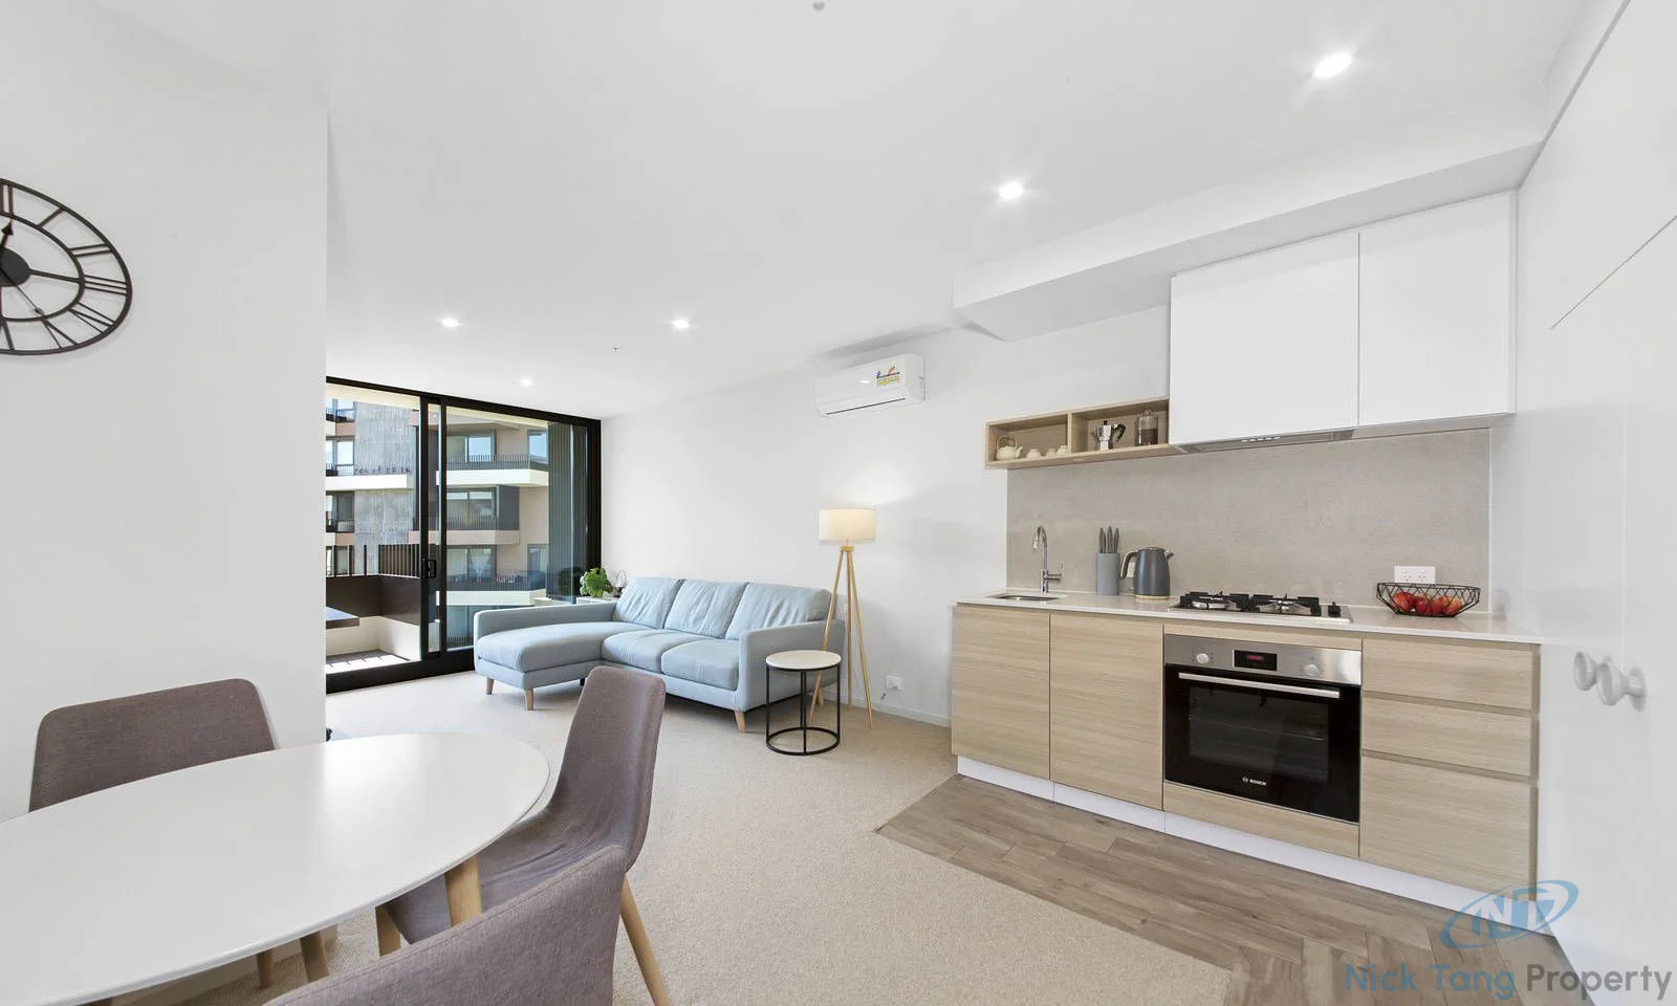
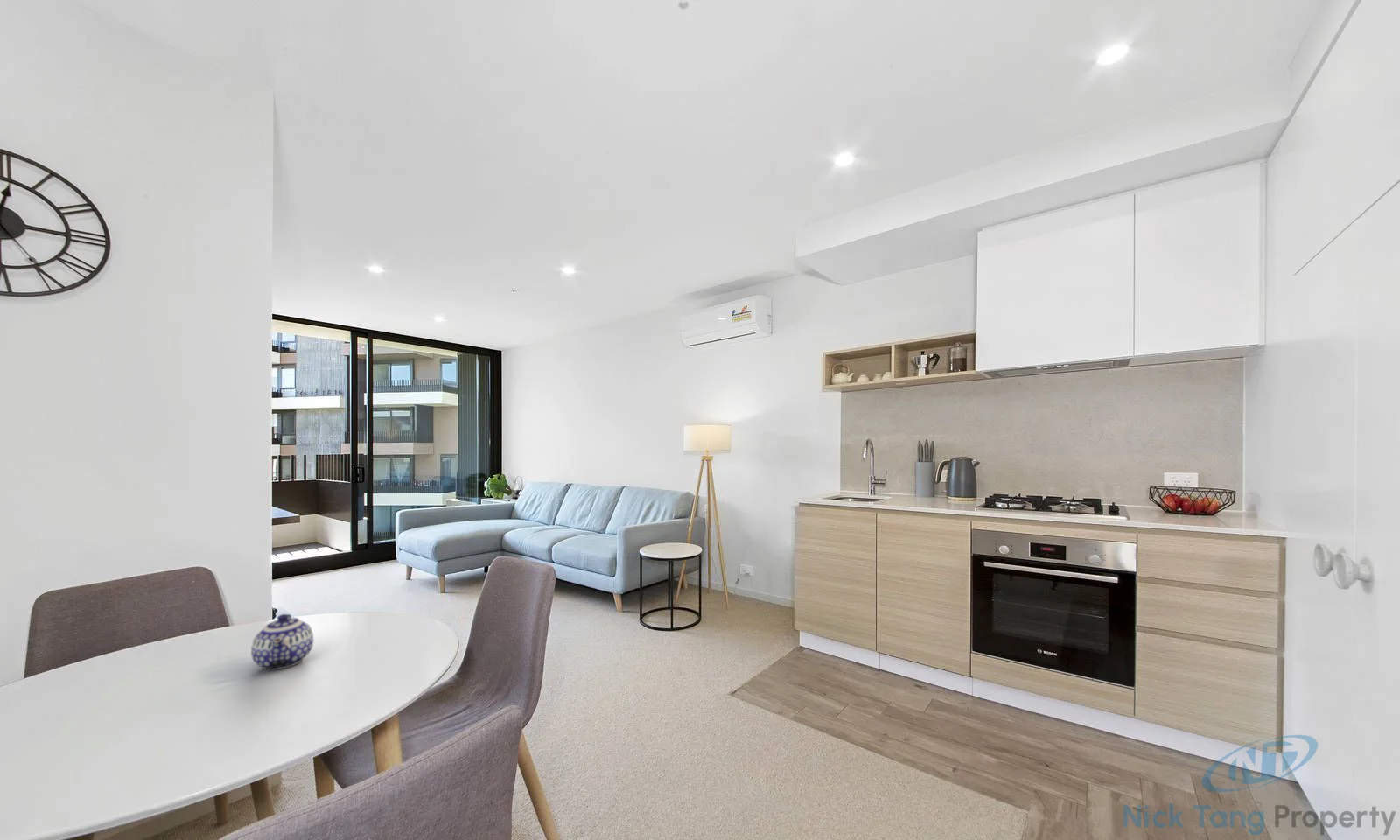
+ teapot (283, 639)
